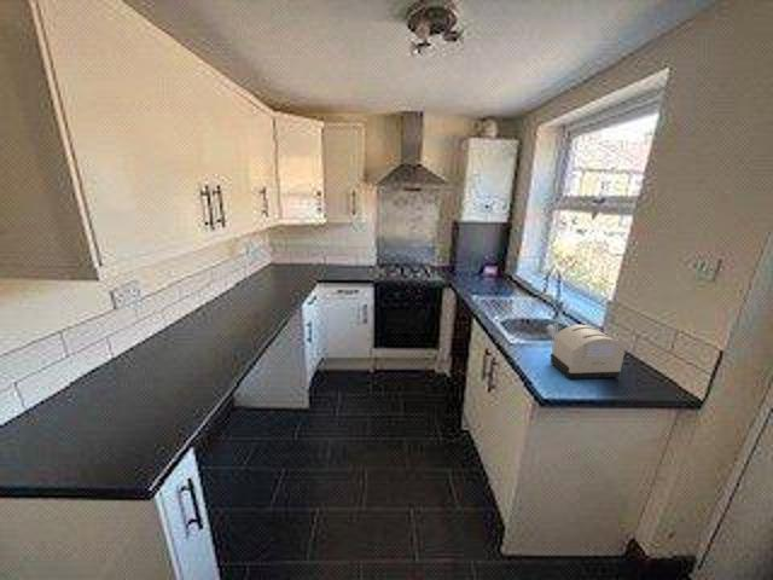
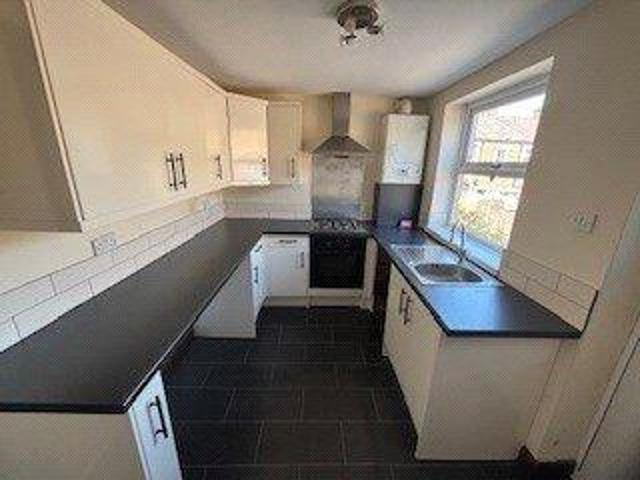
- toaster (579, 346)
